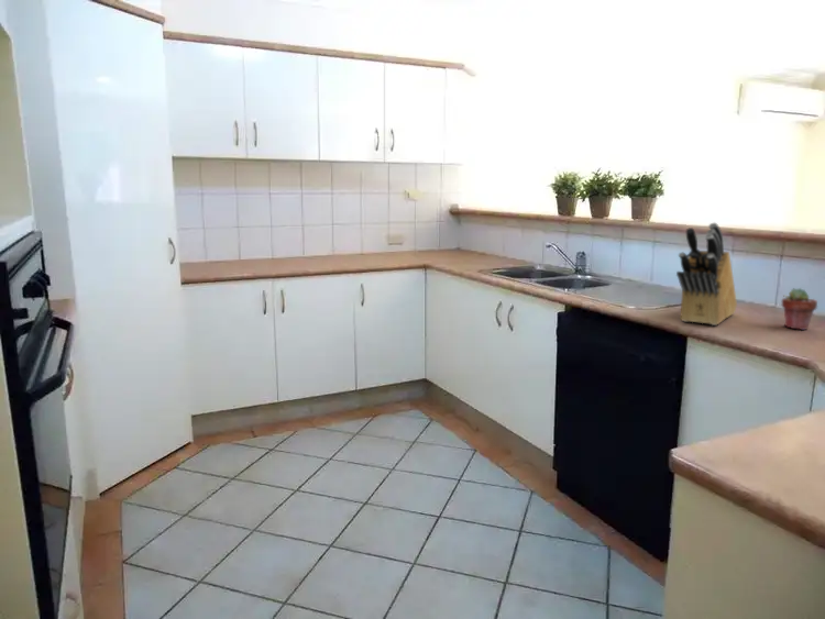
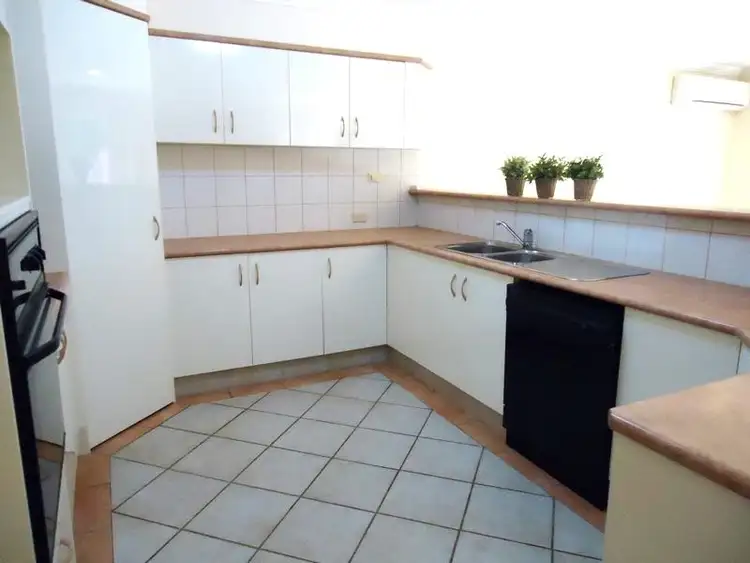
- knife block (708, 270)
- potted succulent (798, 307)
